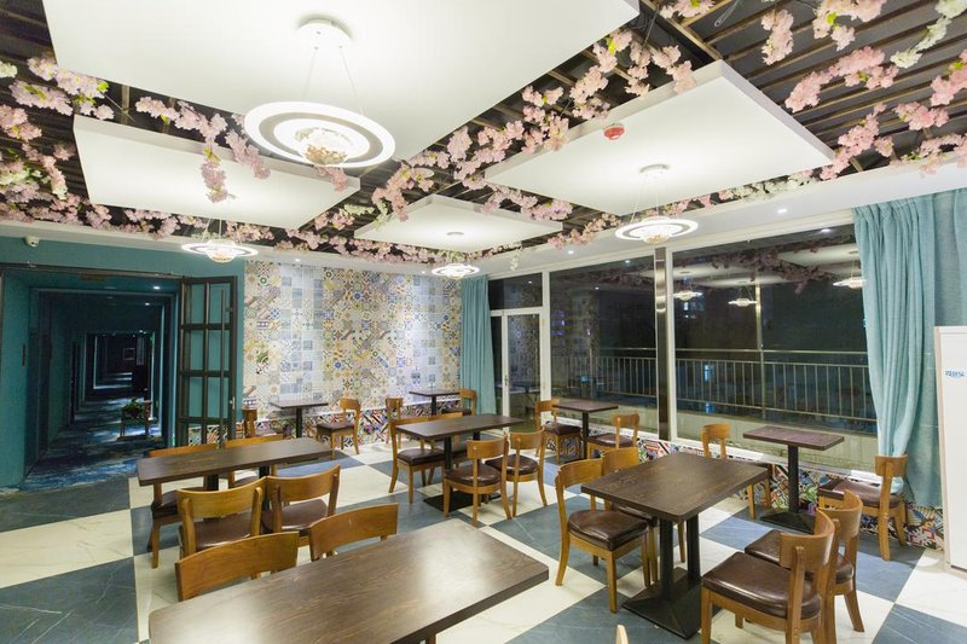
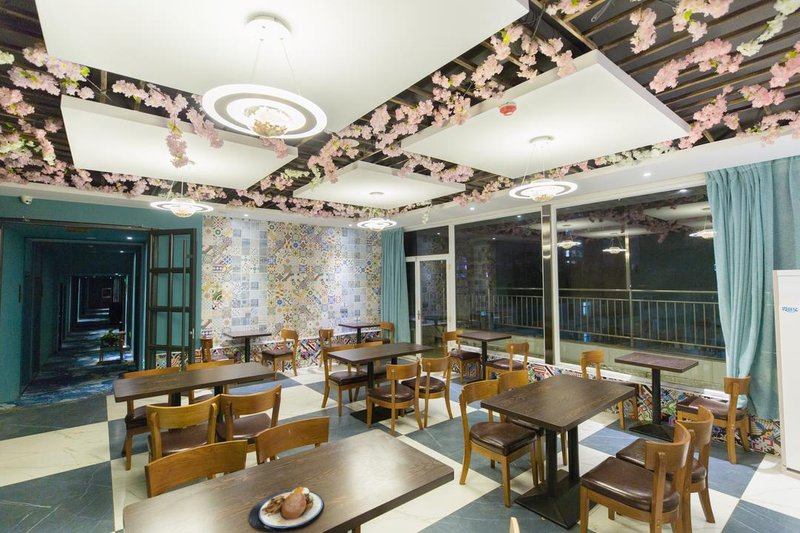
+ plate (287, 499)
